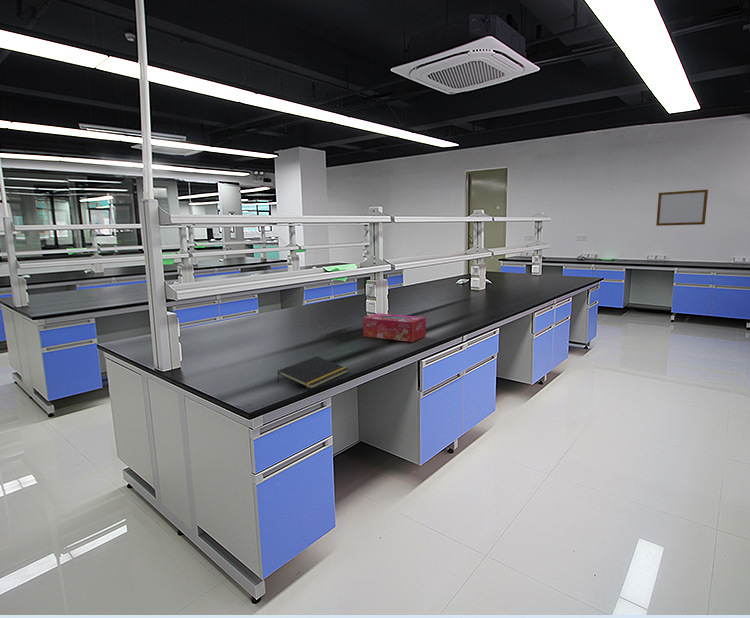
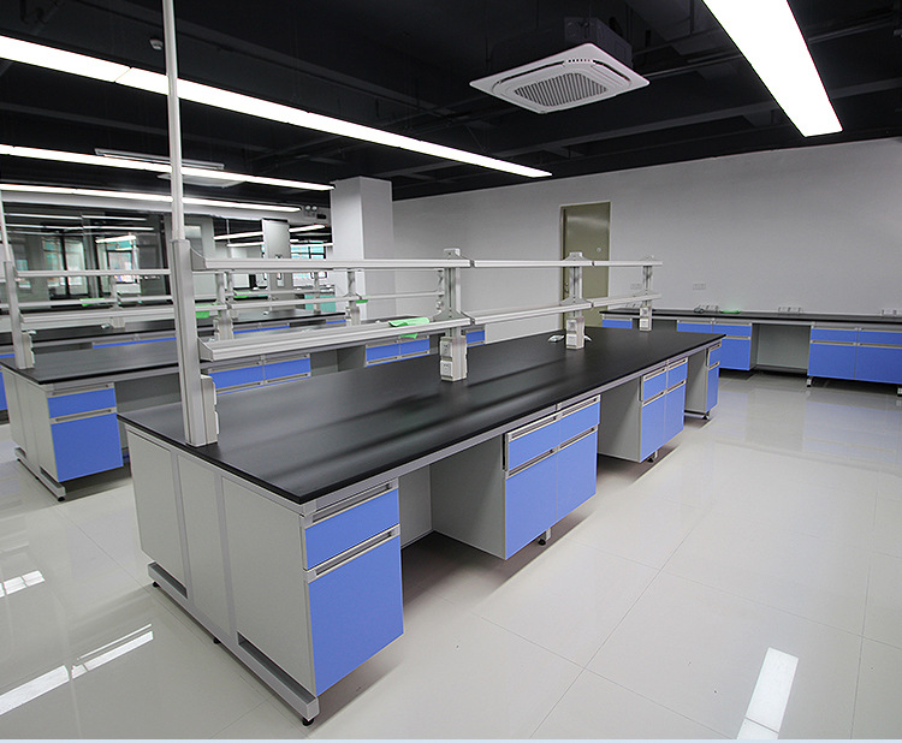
- notepad (314, 371)
- tissue box (394, 326)
- writing board (681, 208)
